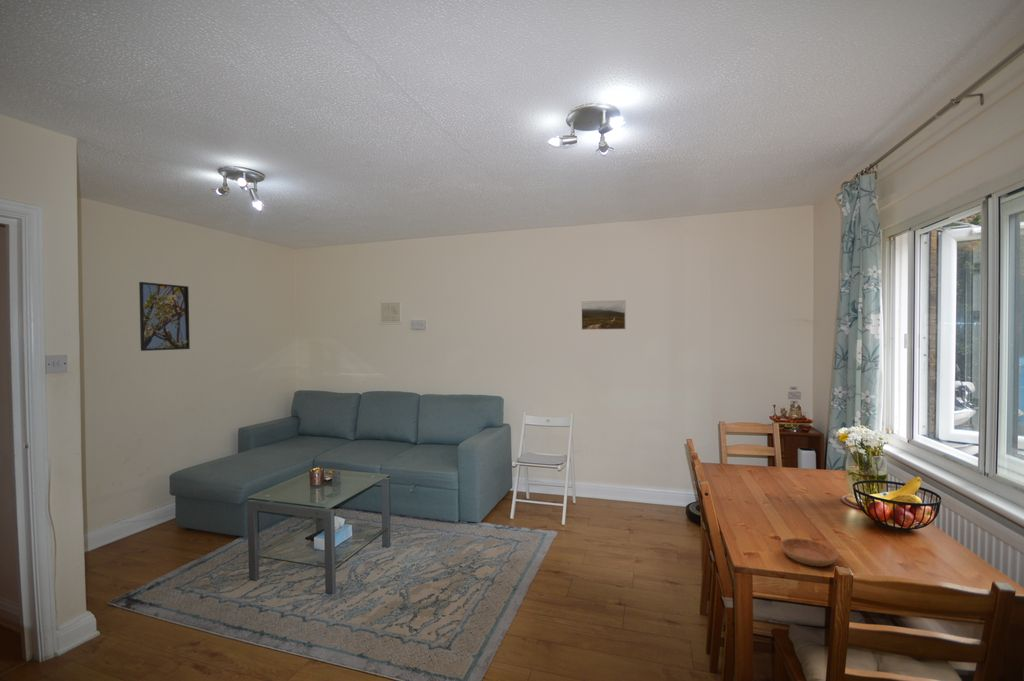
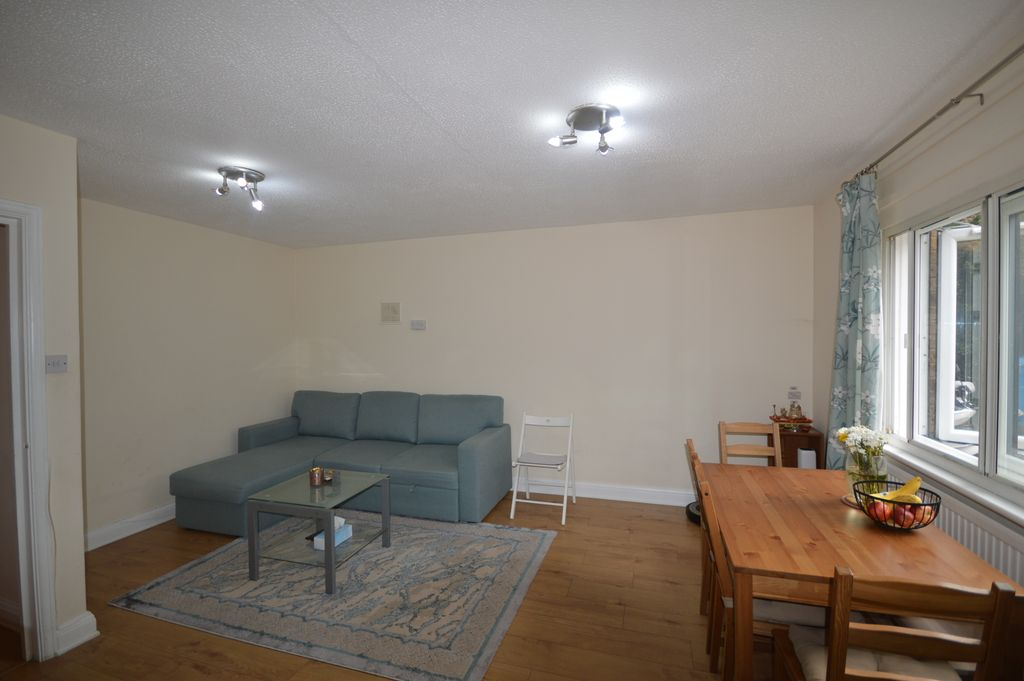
- saucer (808, 552)
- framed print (165, 317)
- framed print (603, 315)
